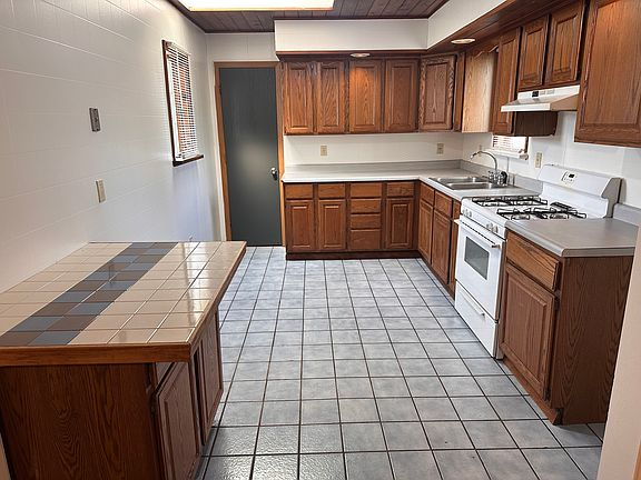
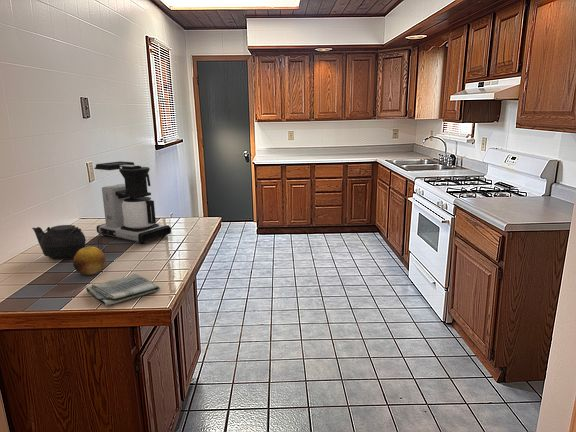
+ fruit (88, 260)
+ coffee maker (130, 200)
+ dish towel (121, 287)
+ teapot (59, 241)
